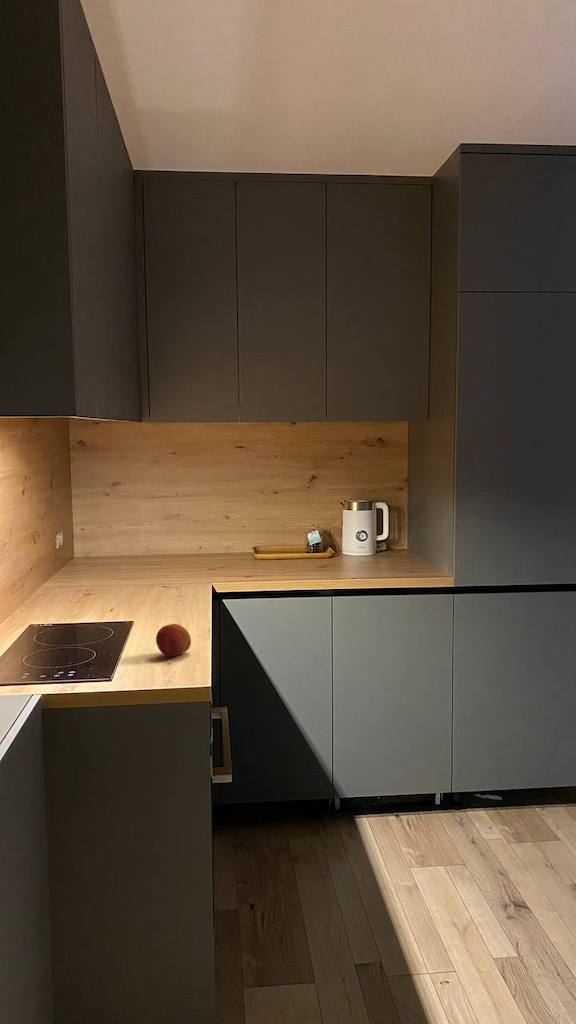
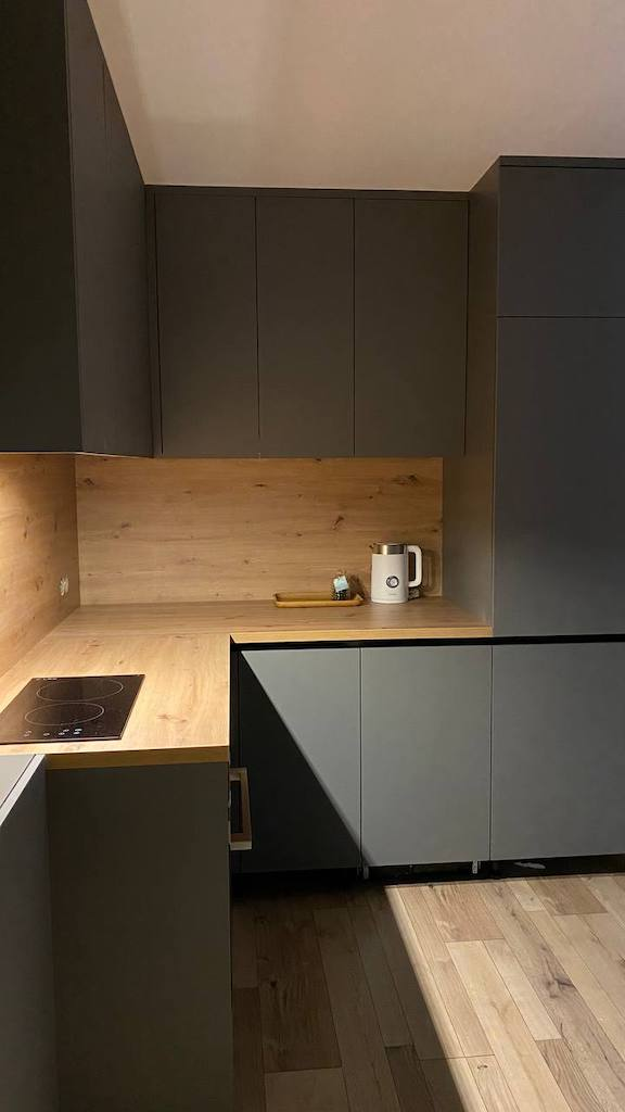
- fruit (173, 639)
